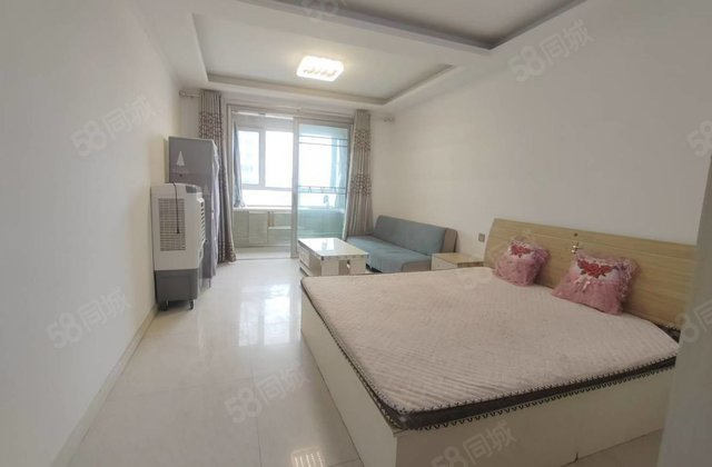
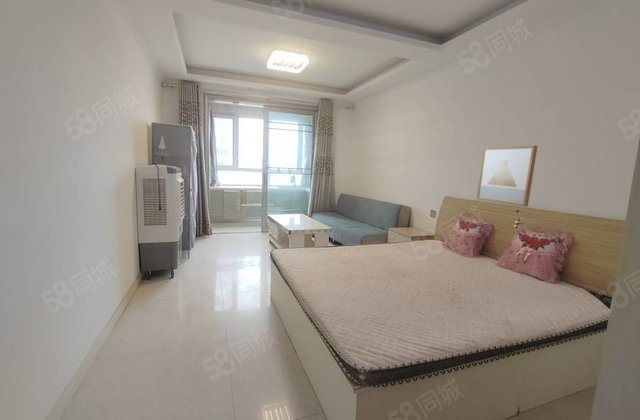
+ wall art (504, 175)
